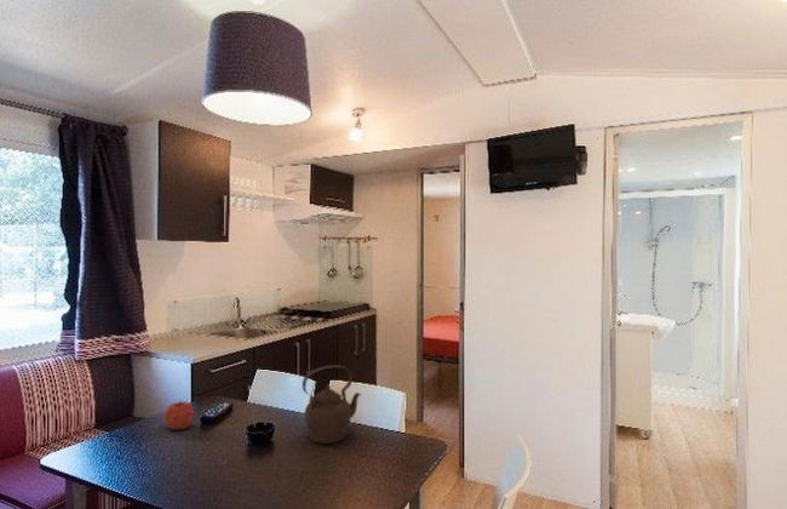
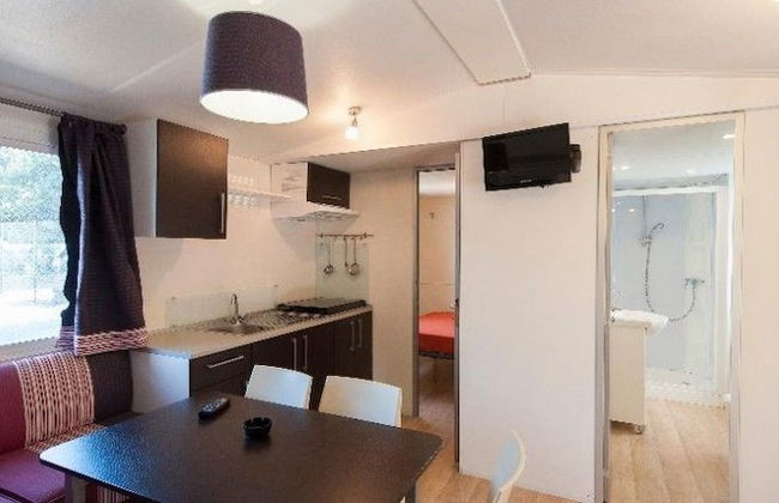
- fruit (179, 413)
- teapot (333, 400)
